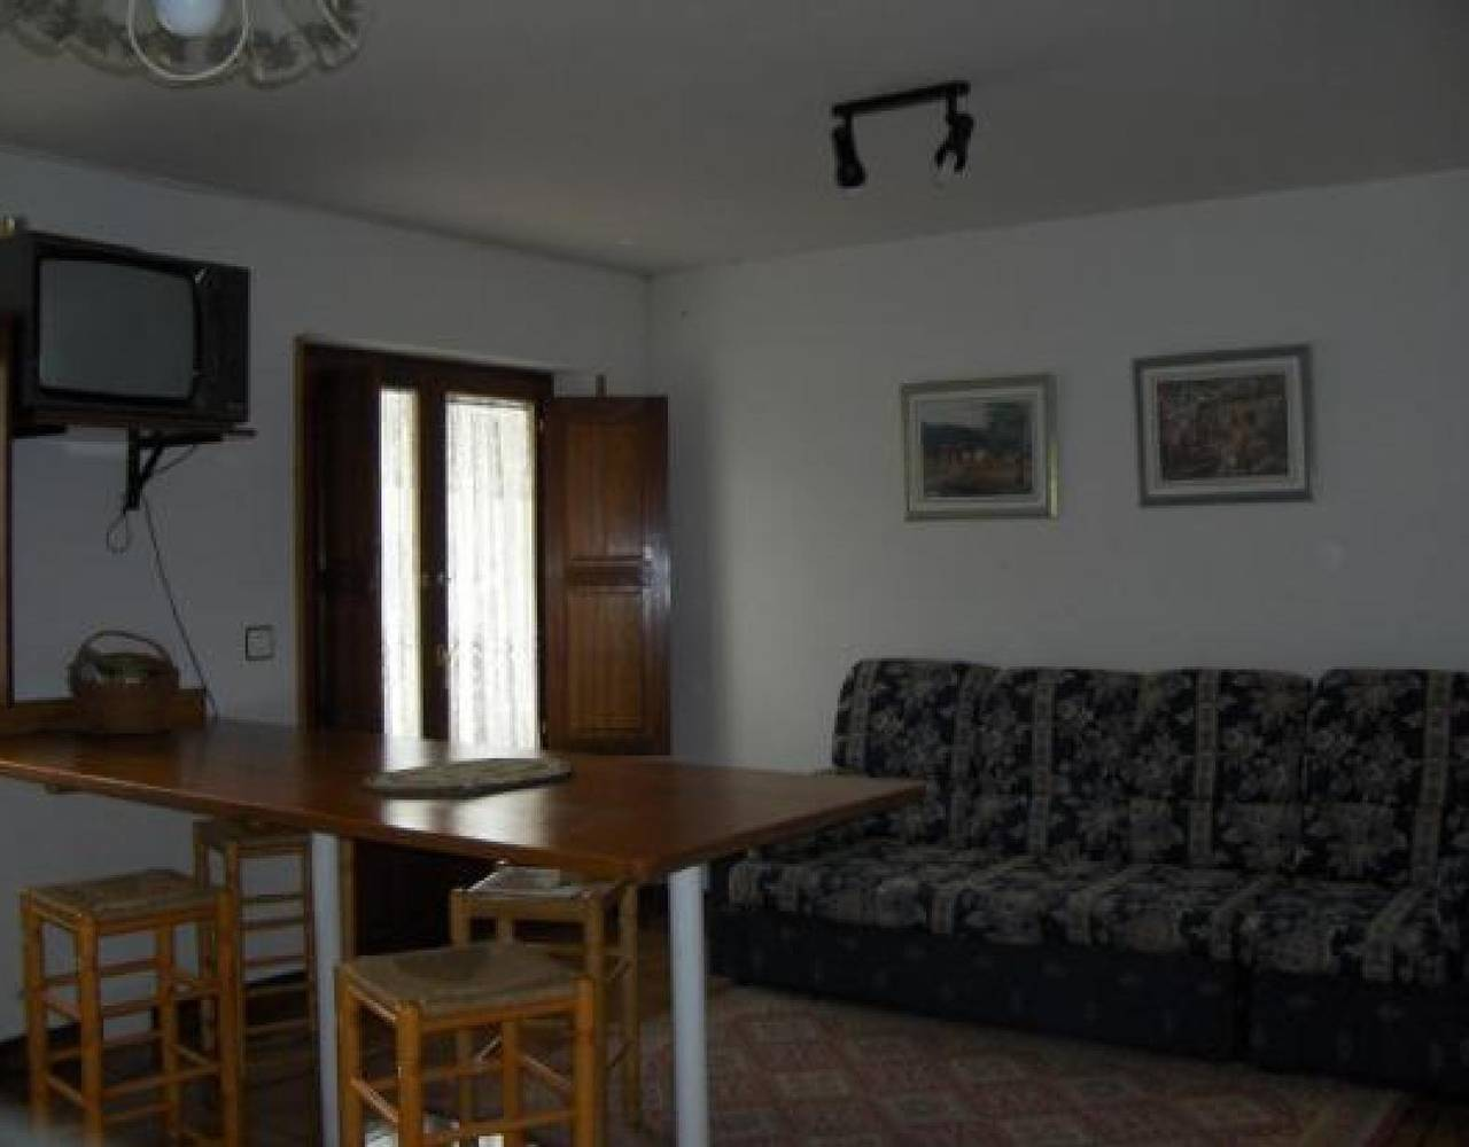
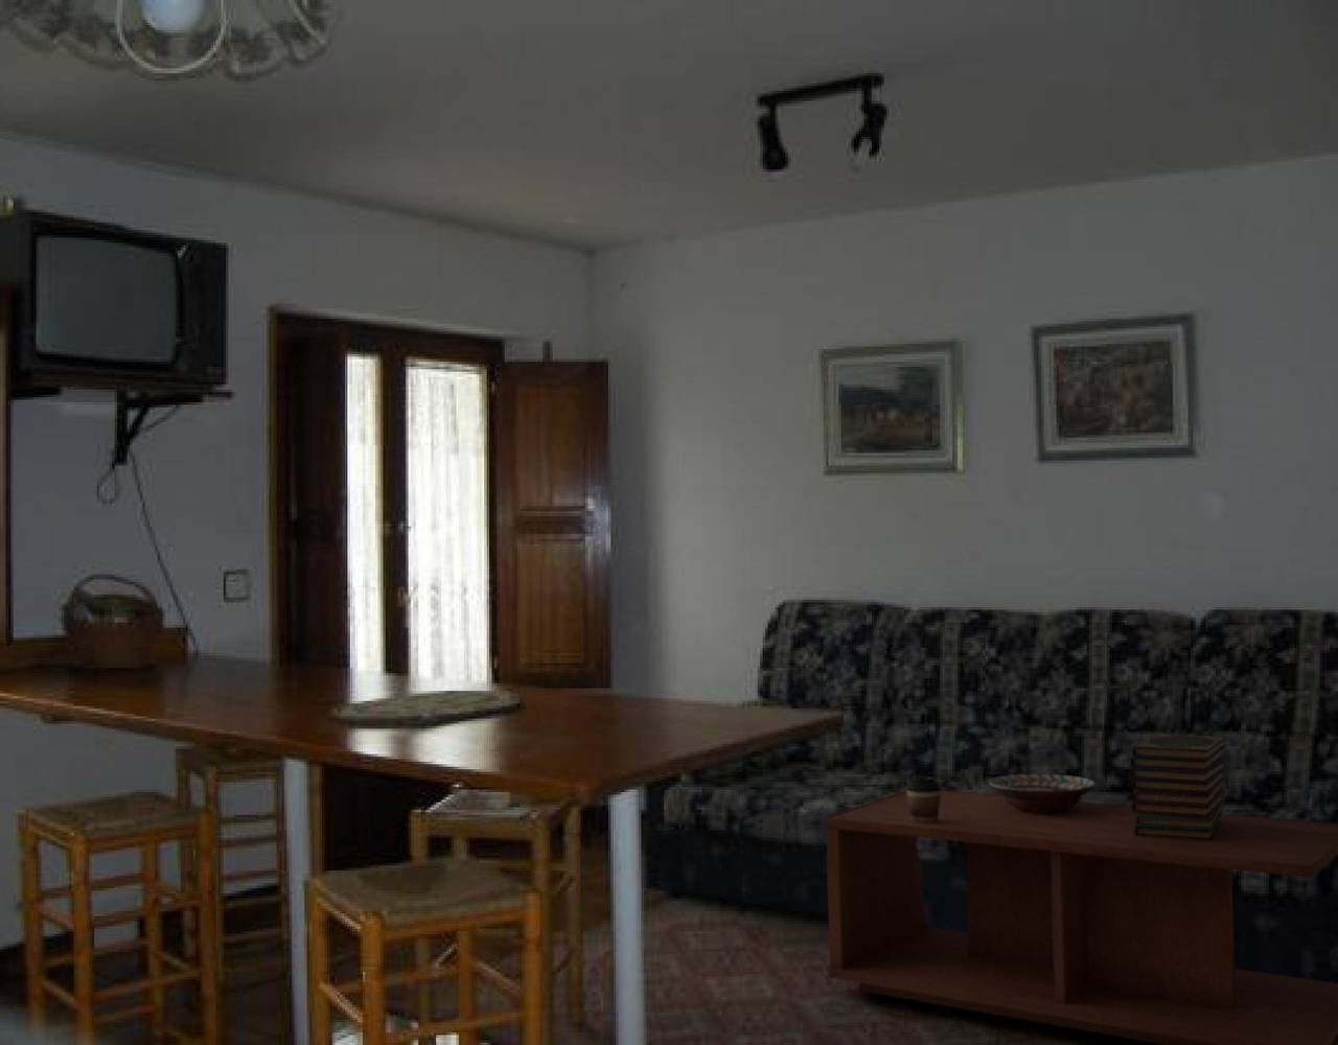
+ coffee table (1084, 914)
+ decorative bowl (1042, 794)
+ coffee cup (923, 797)
+ book stack (1181, 784)
